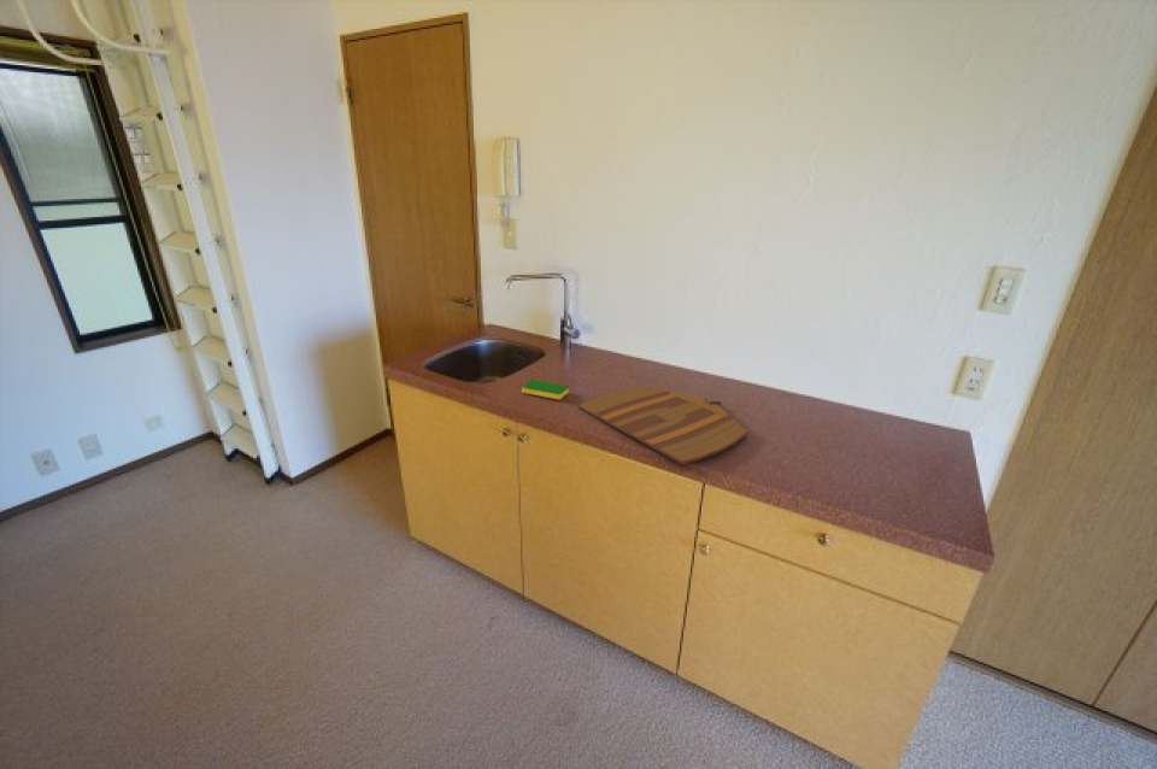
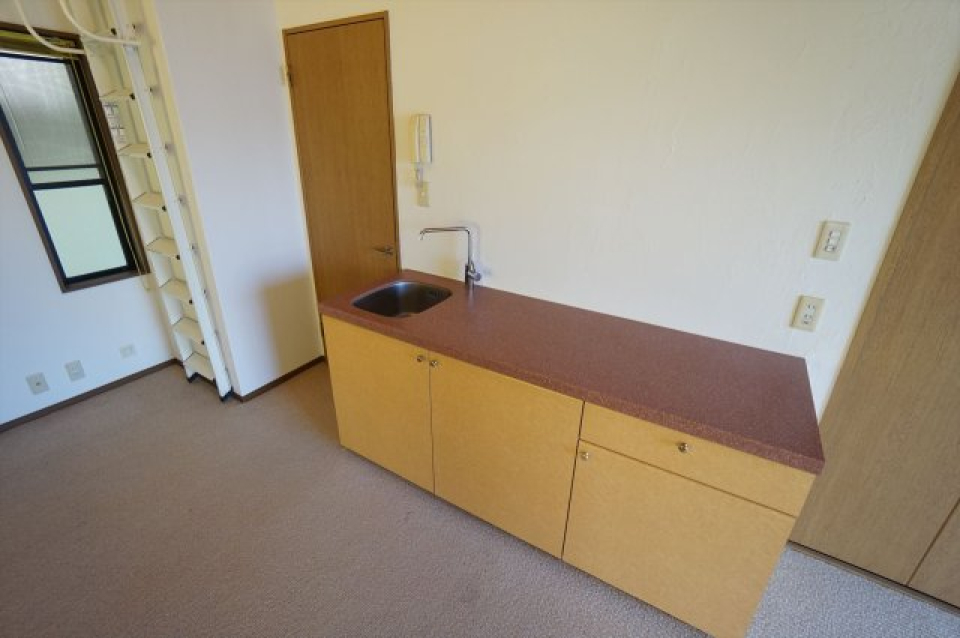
- cutting board (671, 412)
- dish sponge (545, 388)
